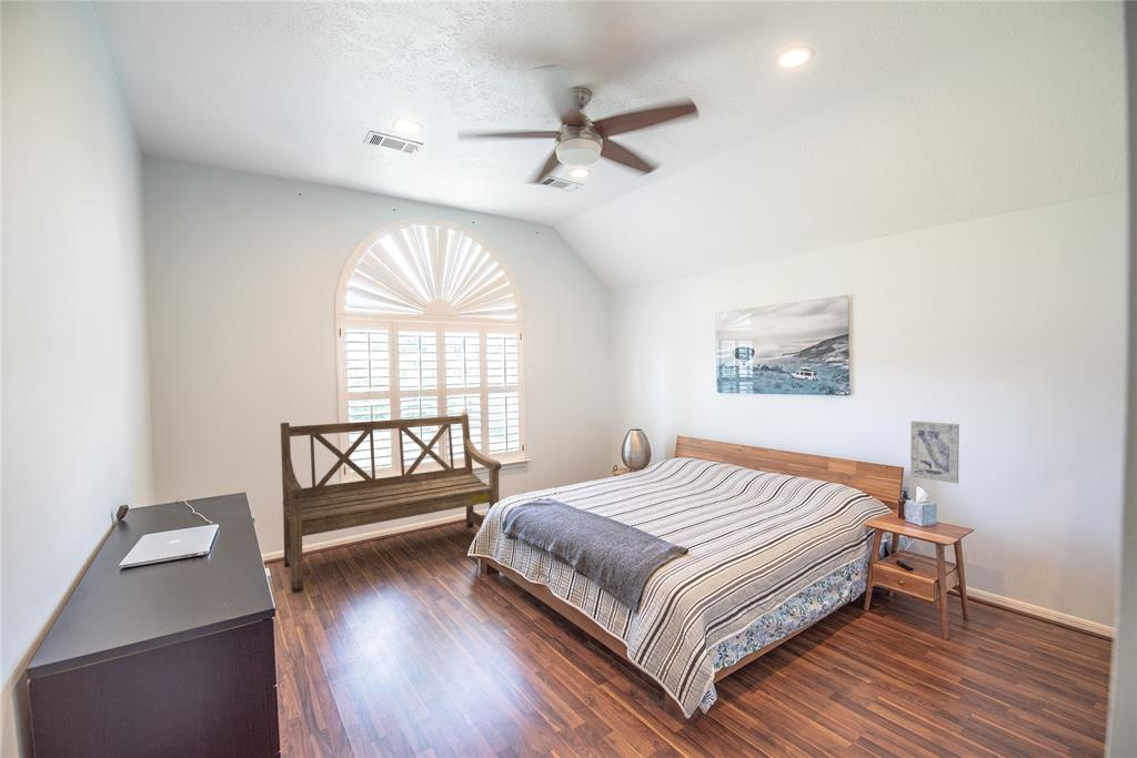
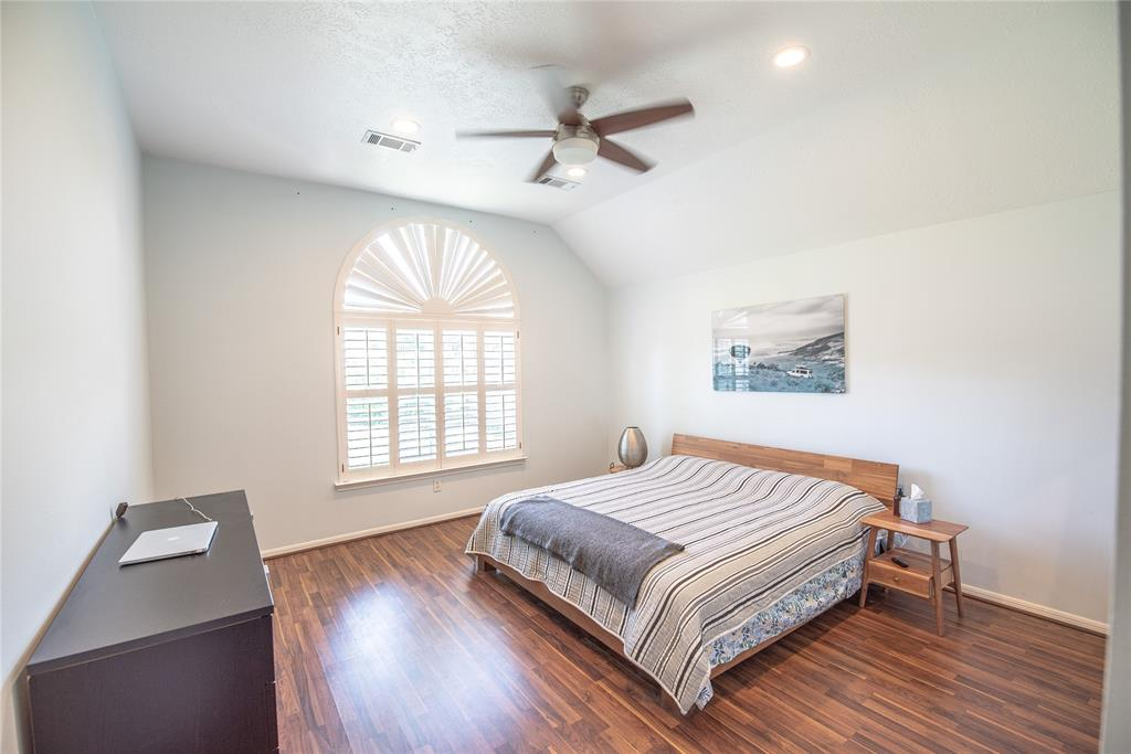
- wall art (934, 451)
- bench (395, 486)
